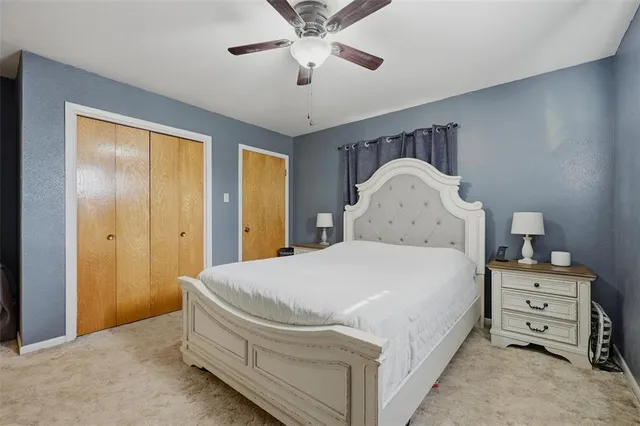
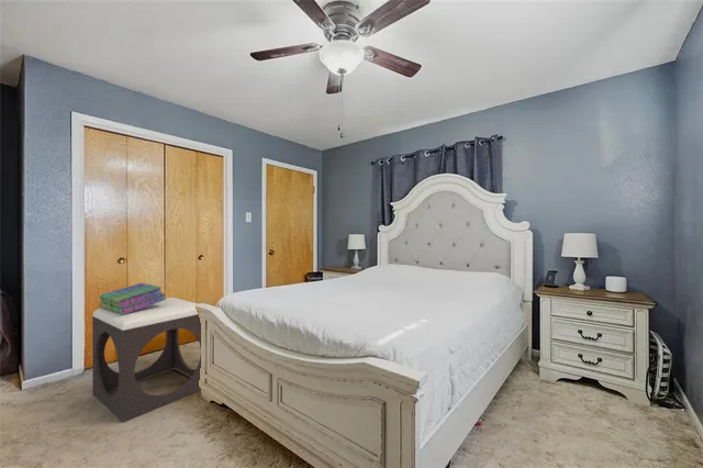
+ stack of books (133, 300)
+ footstool (147, 343)
